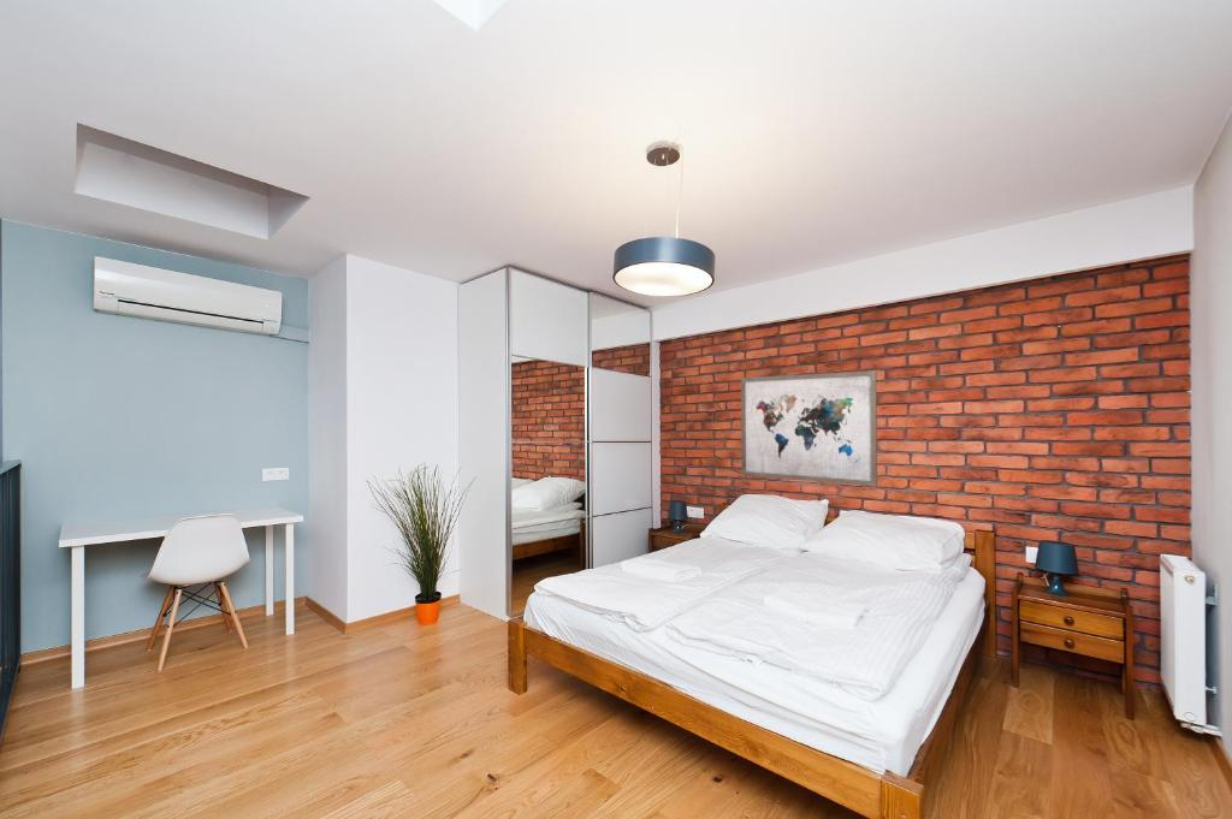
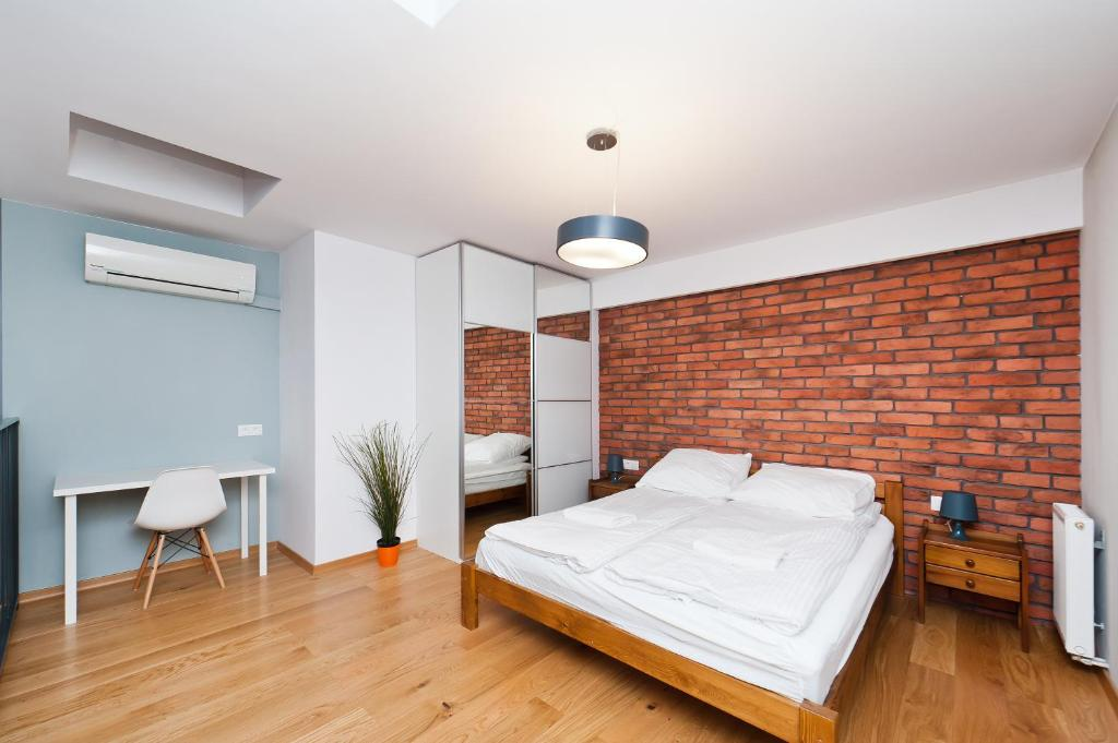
- wall art (802, 427)
